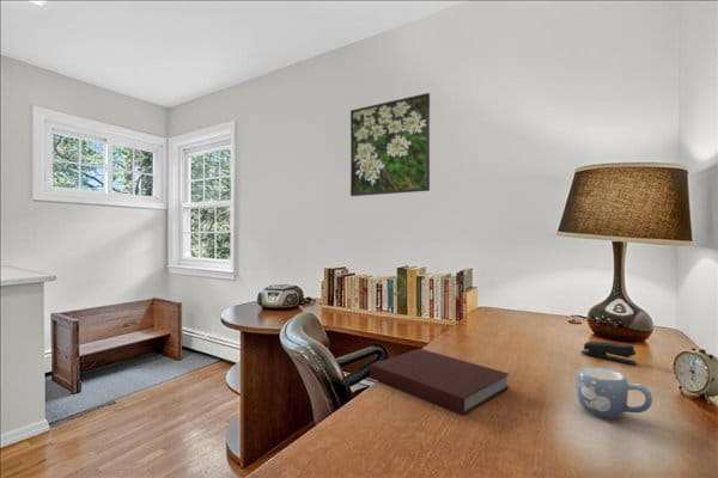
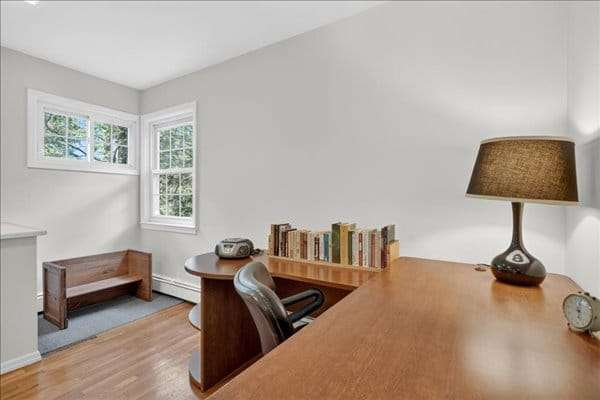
- notebook (437, 375)
- mug (611, 396)
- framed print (387, 147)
- stapler (607, 349)
